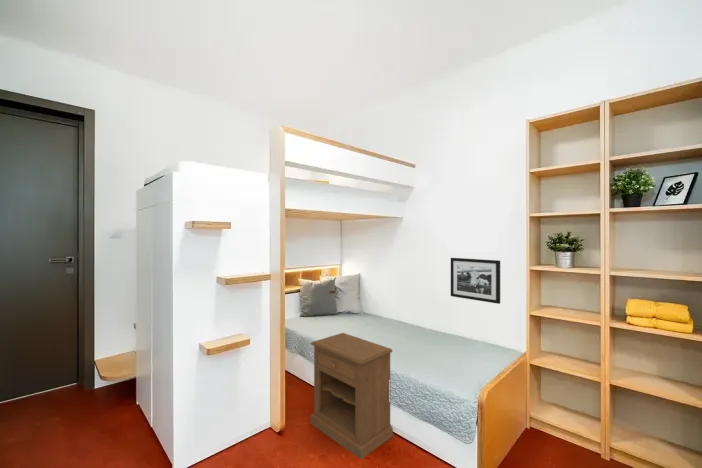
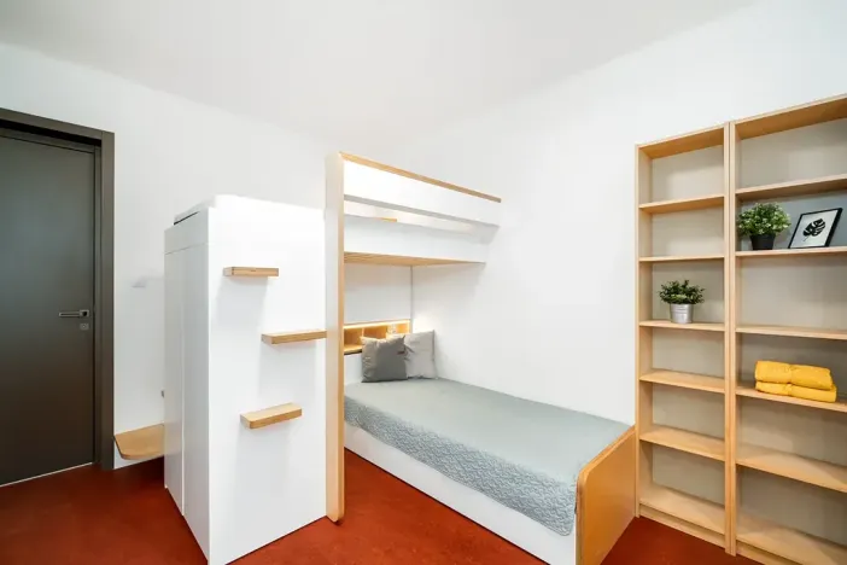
- nightstand (349, 387)
- picture frame (474, 279)
